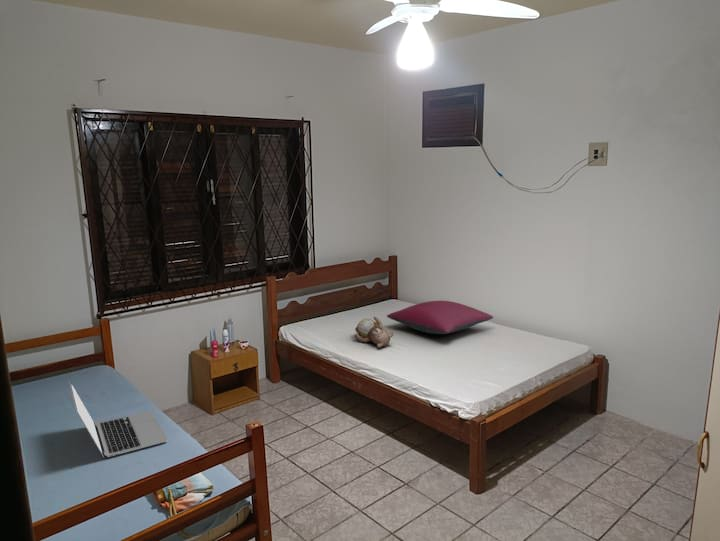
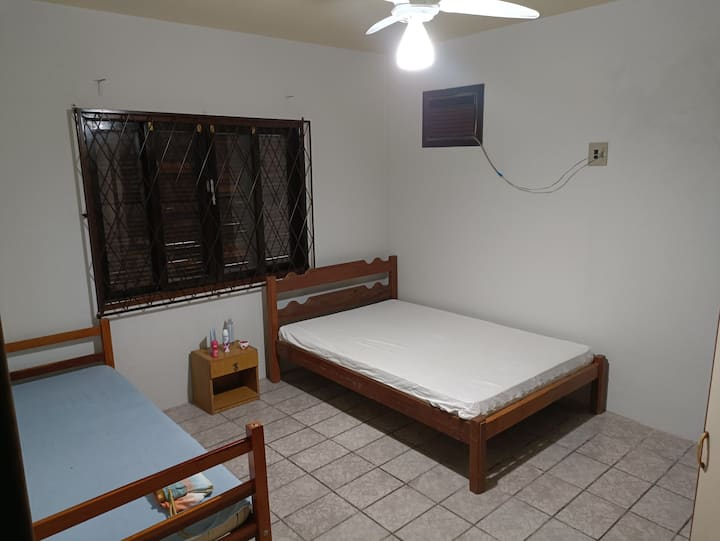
- laptop (119, 417)
- teddy bear (372, 330)
- pillow (439, 316)
